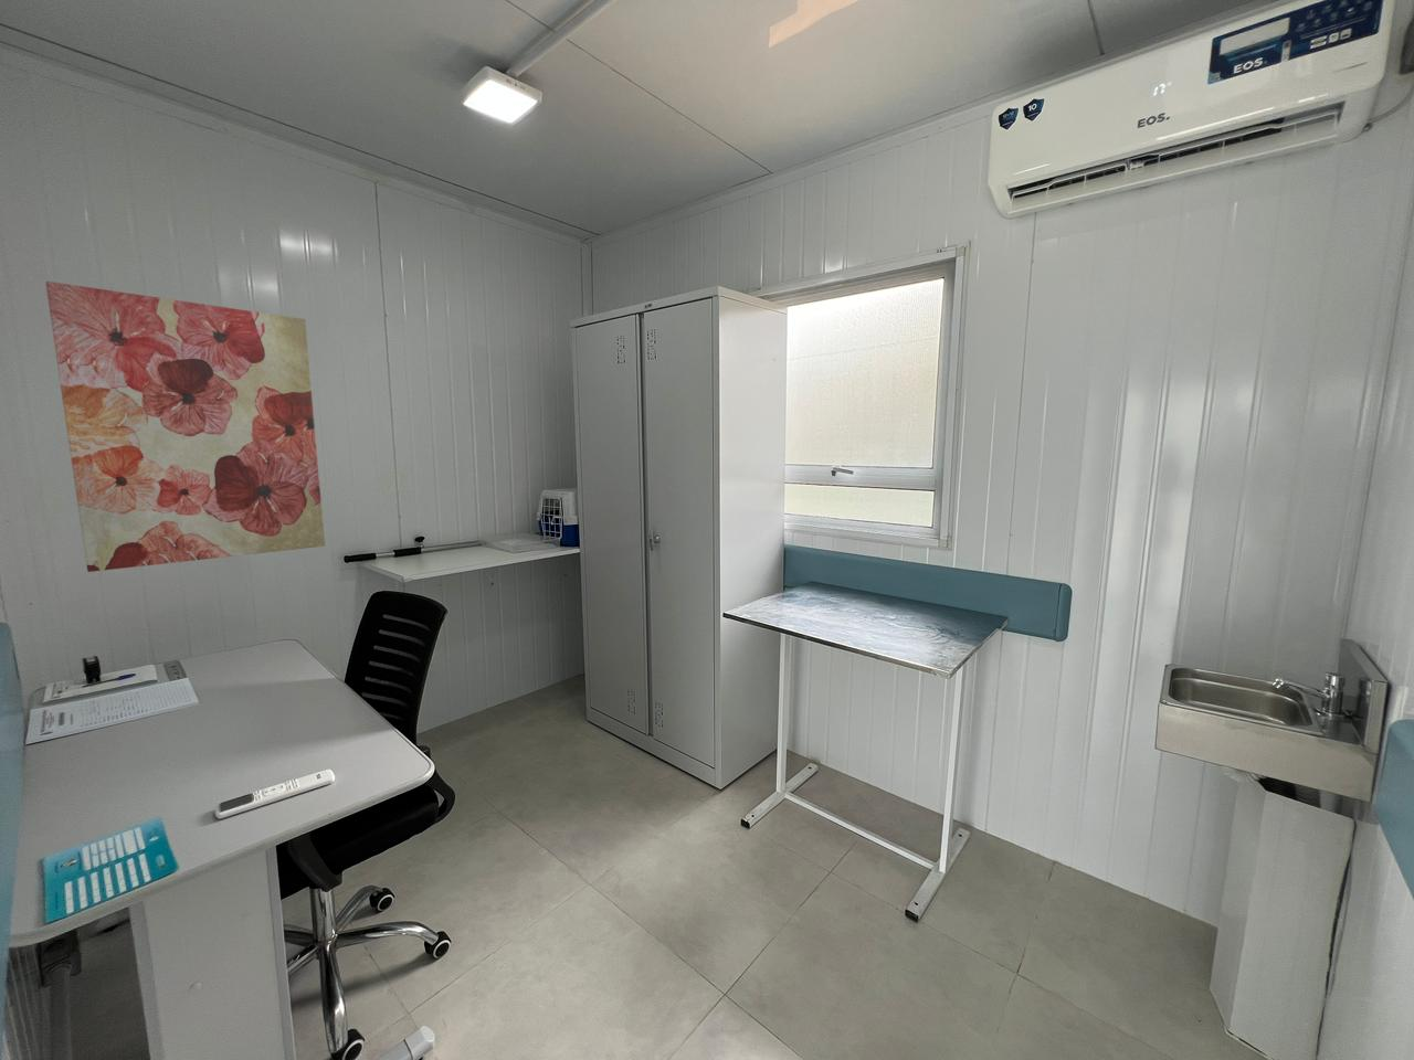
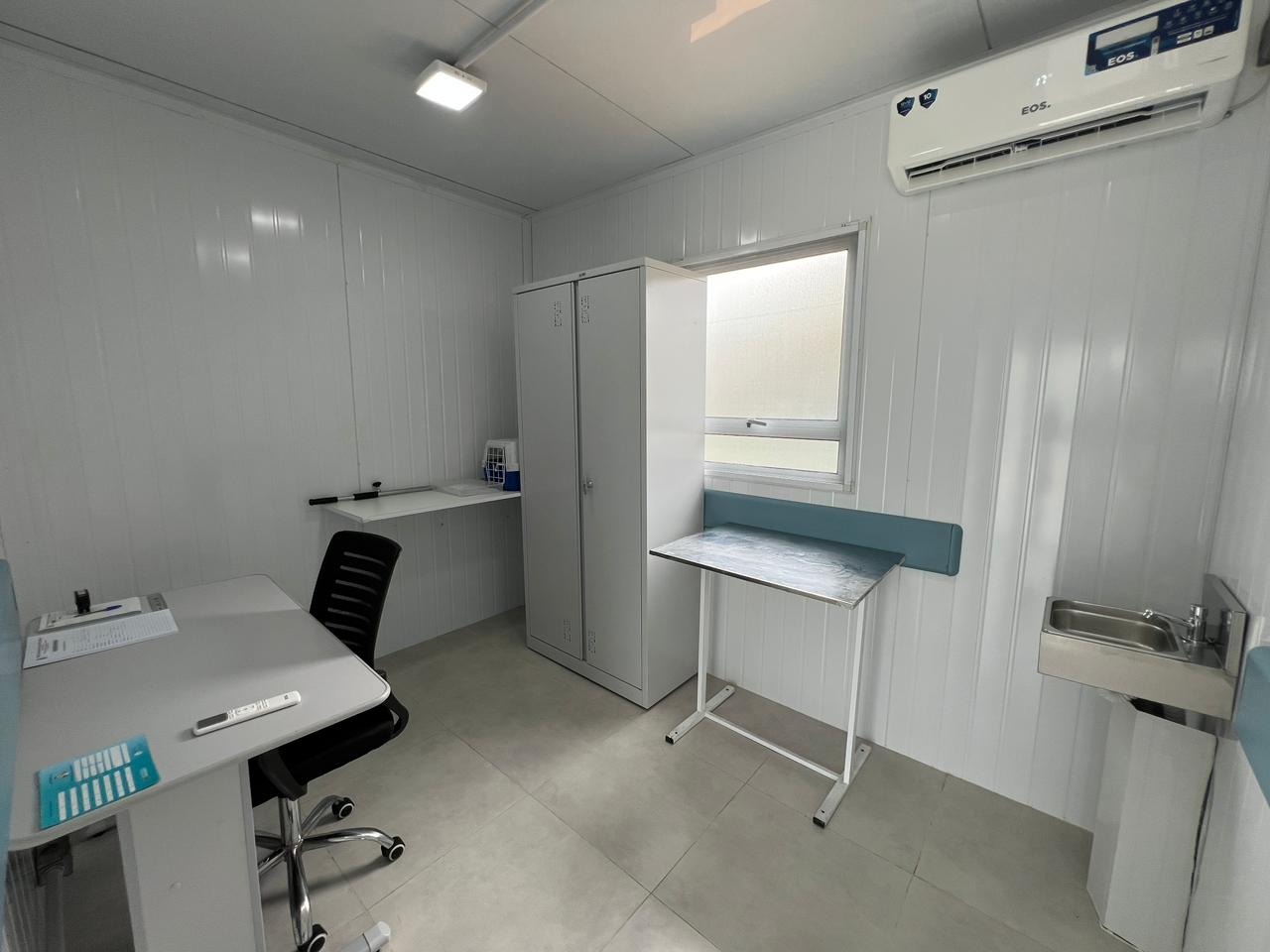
- wall art (206, 433)
